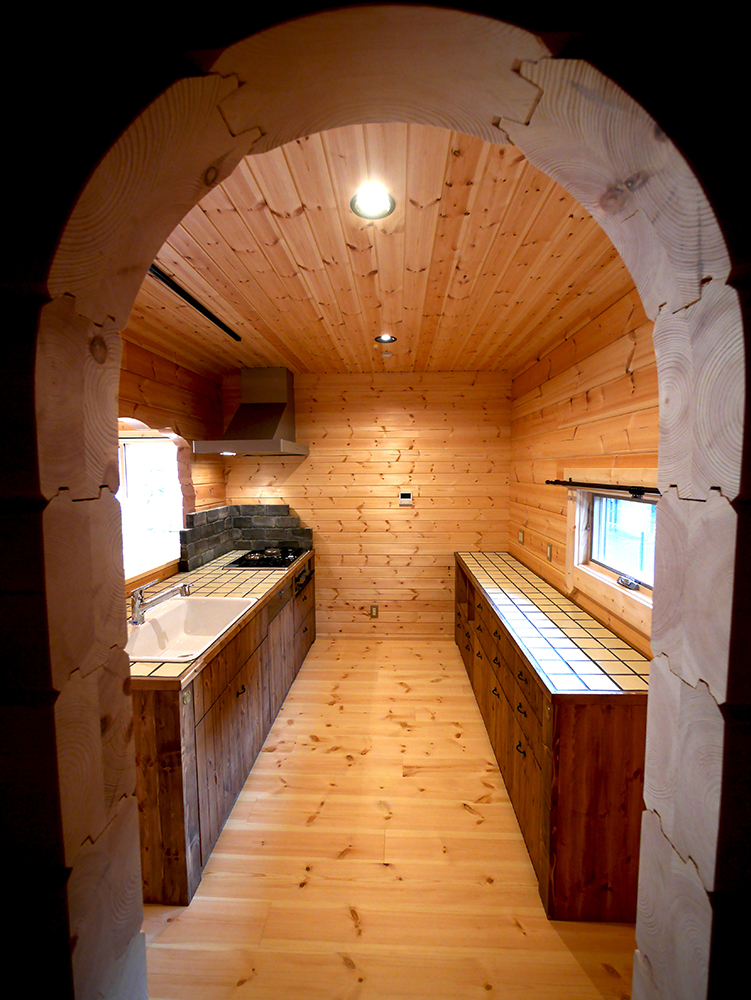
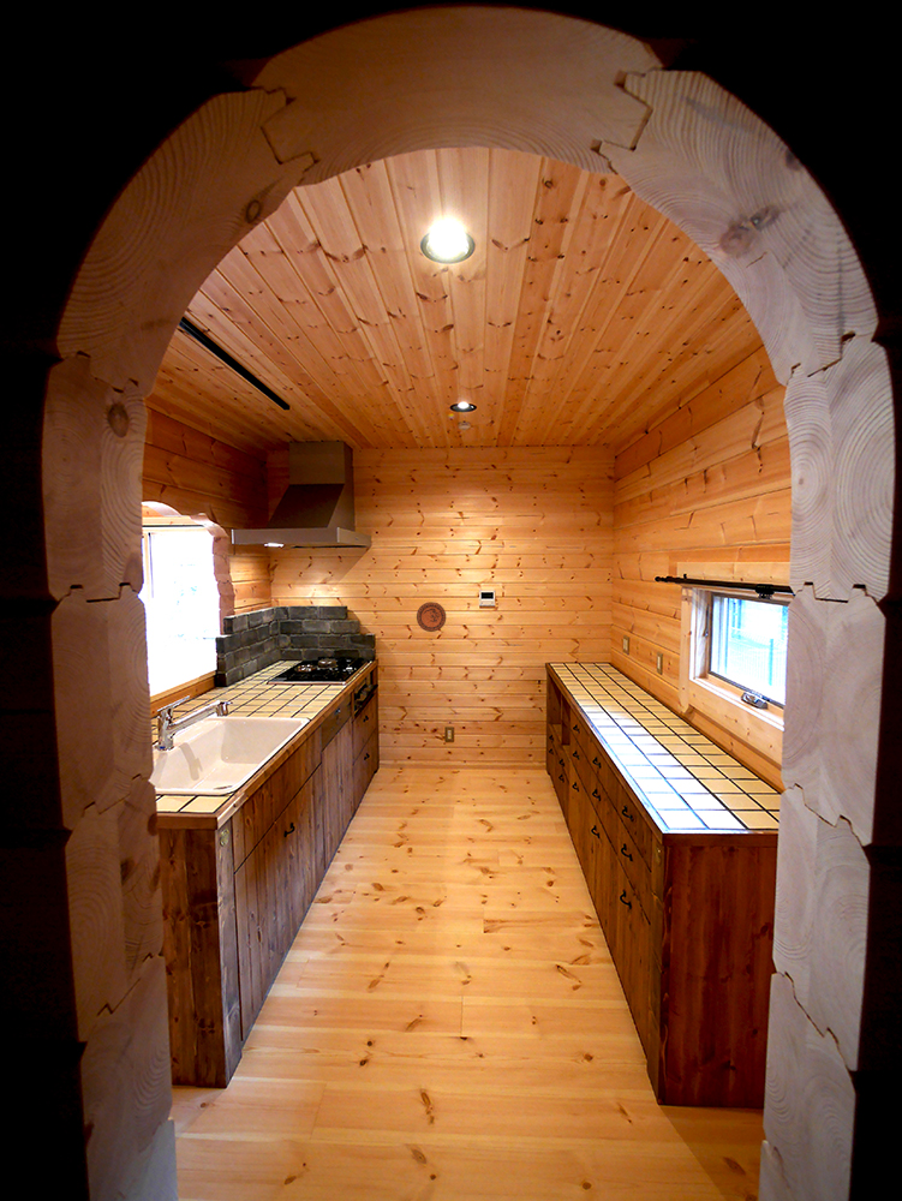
+ decorative plate (431, 616)
